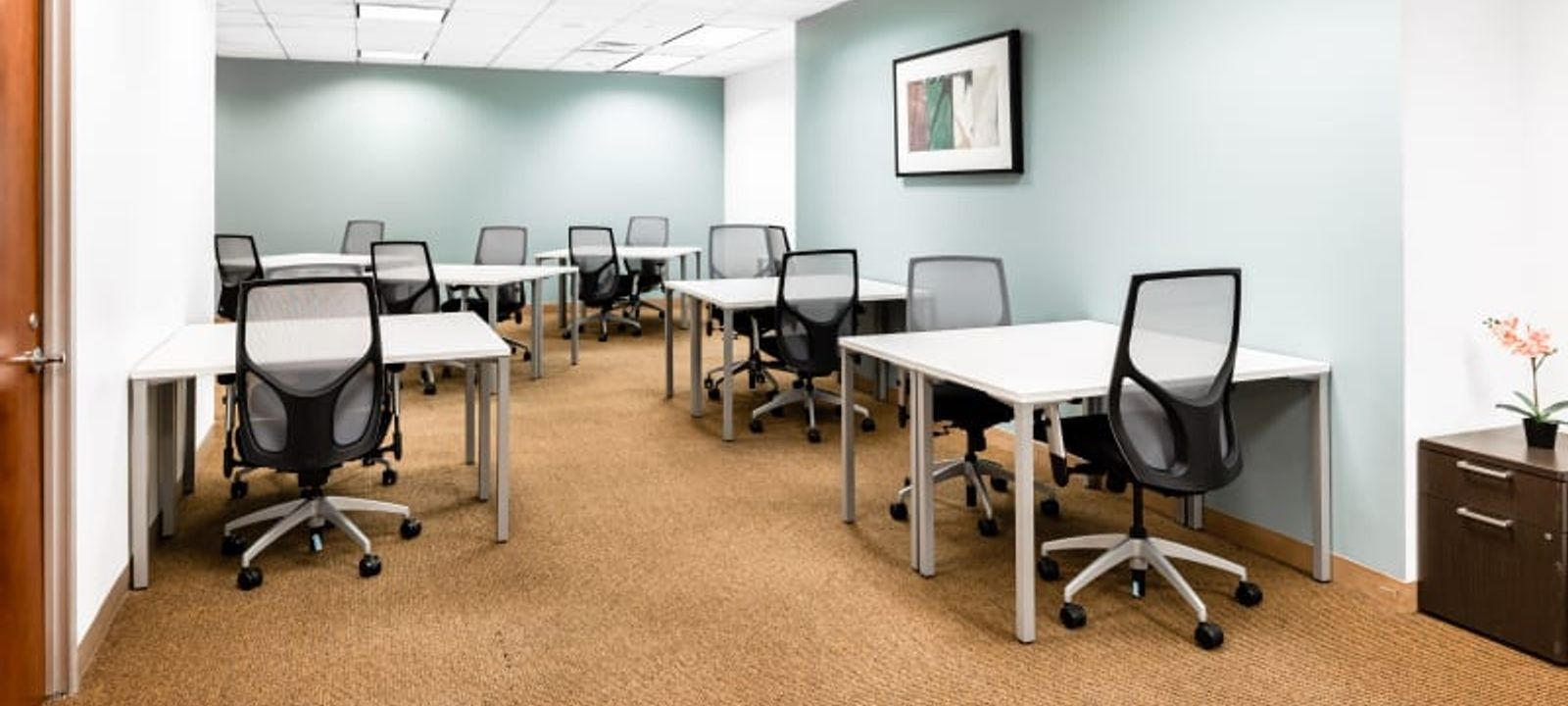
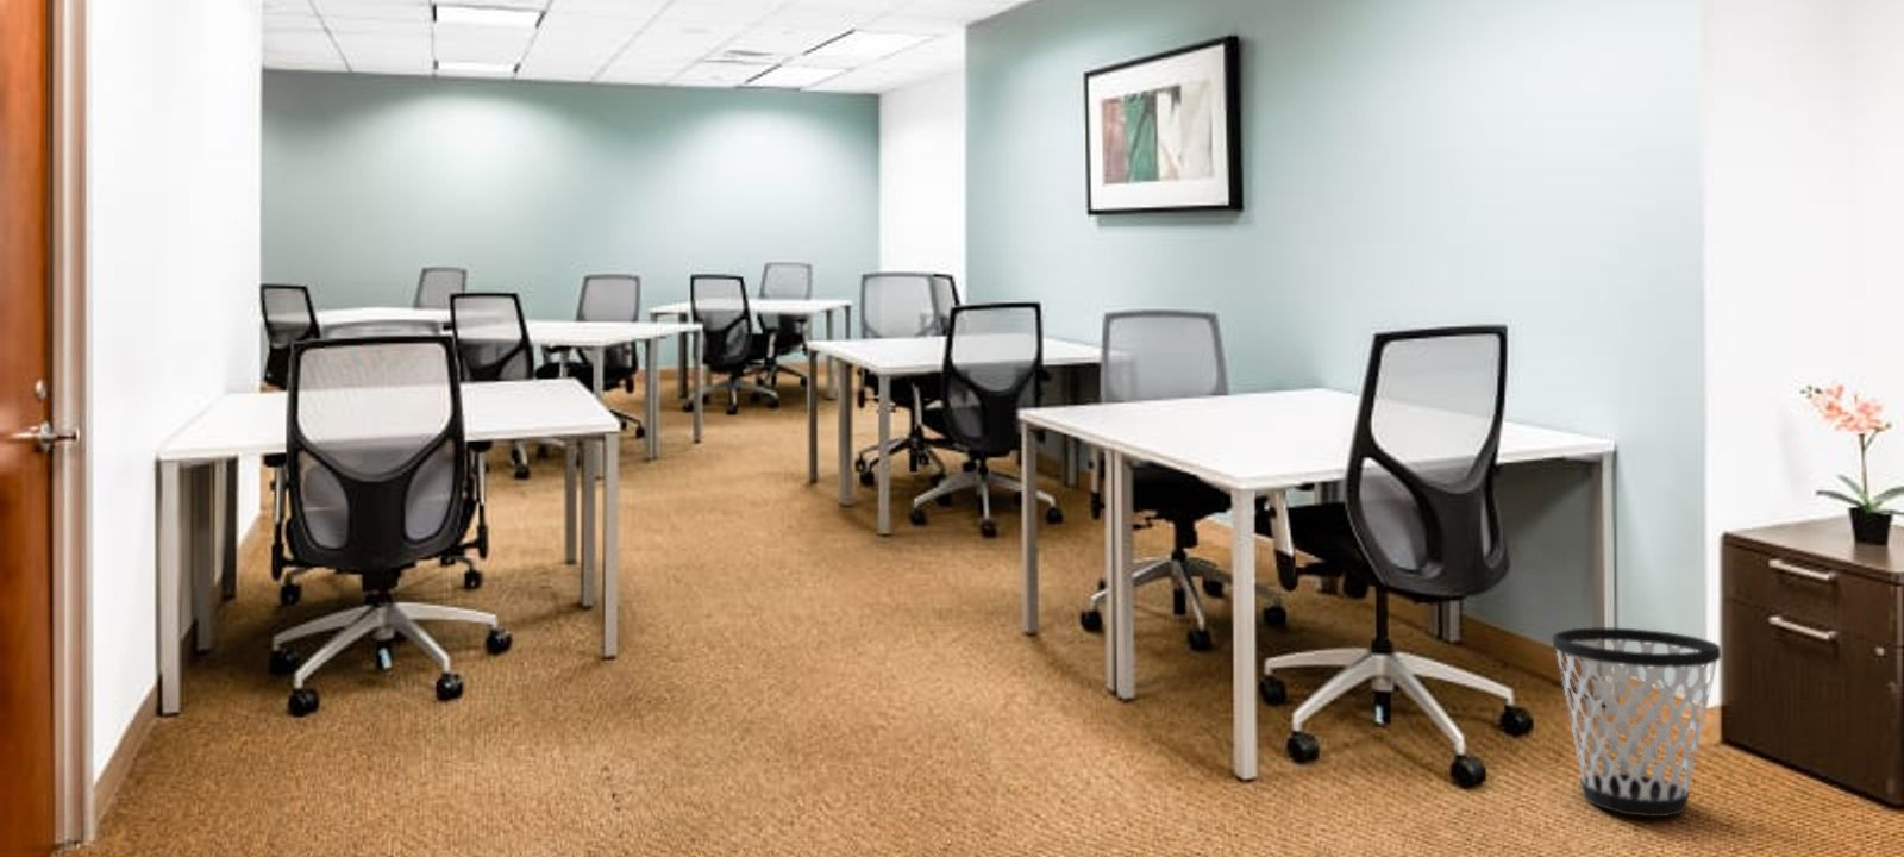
+ wastebasket (1633, 723)
